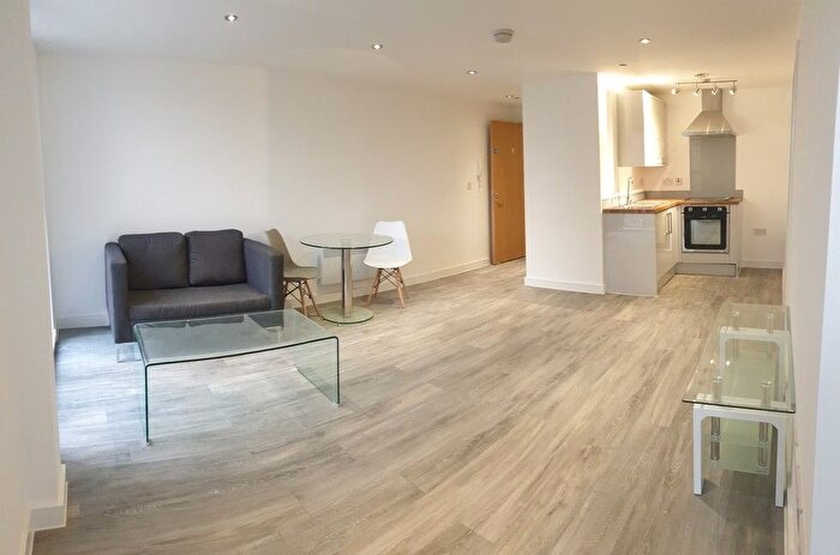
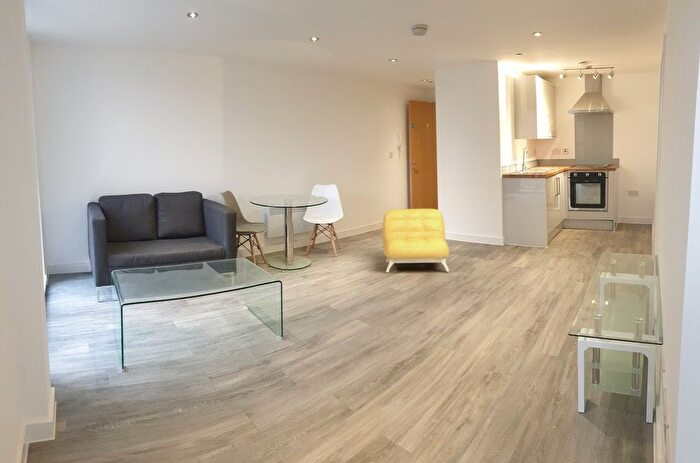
+ armchair (415, 238)
